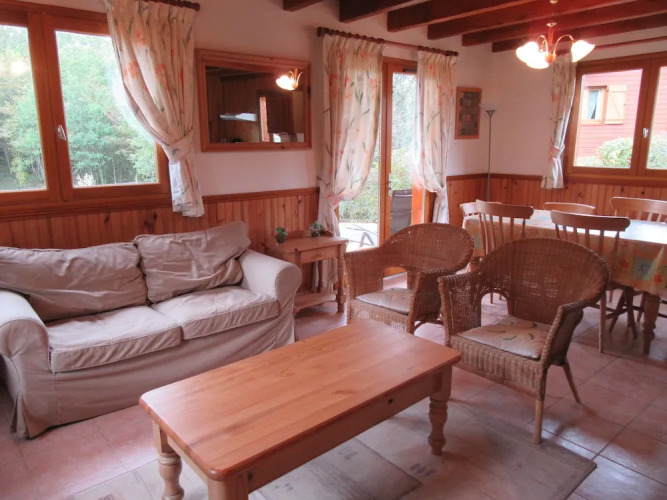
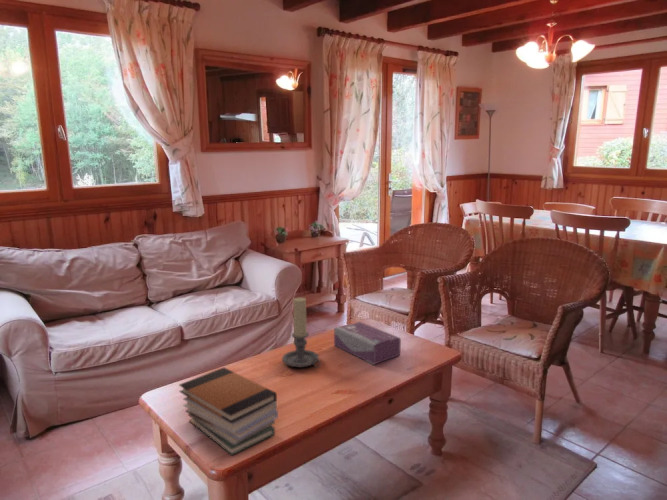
+ book stack (229, 408)
+ tissue box (366, 341)
+ candle holder (302, 331)
